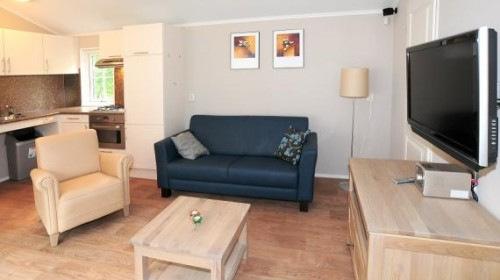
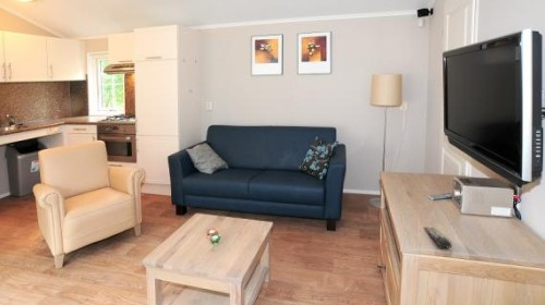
+ remote control (436, 235)
